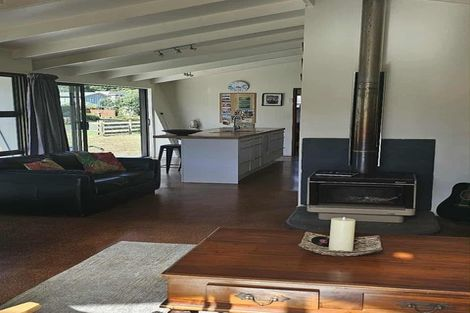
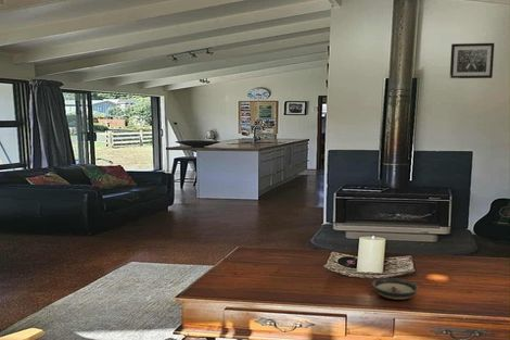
+ wall art (471, 61)
+ saucer (394, 290)
